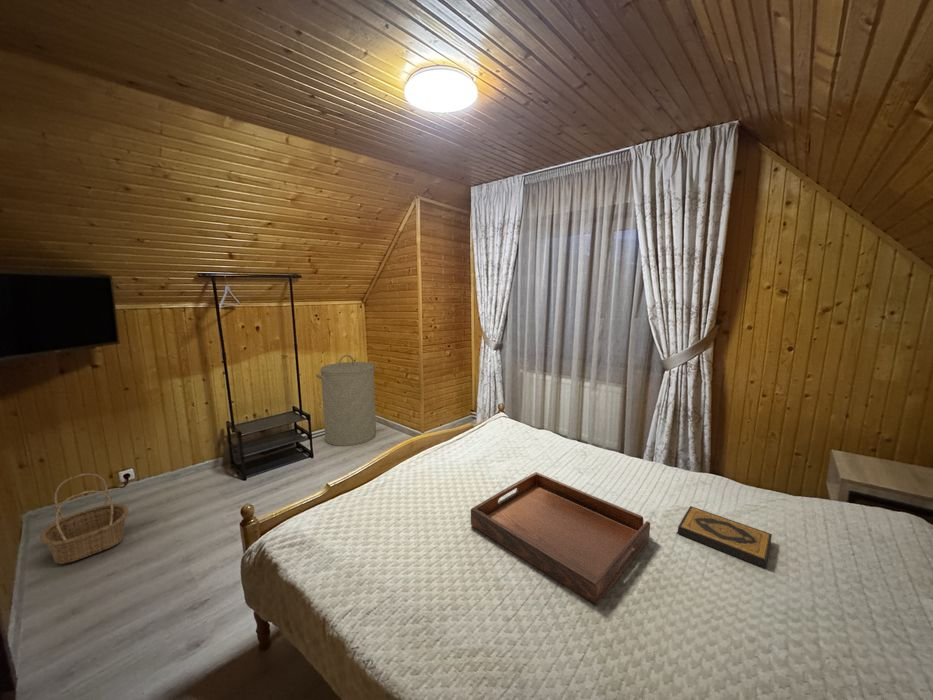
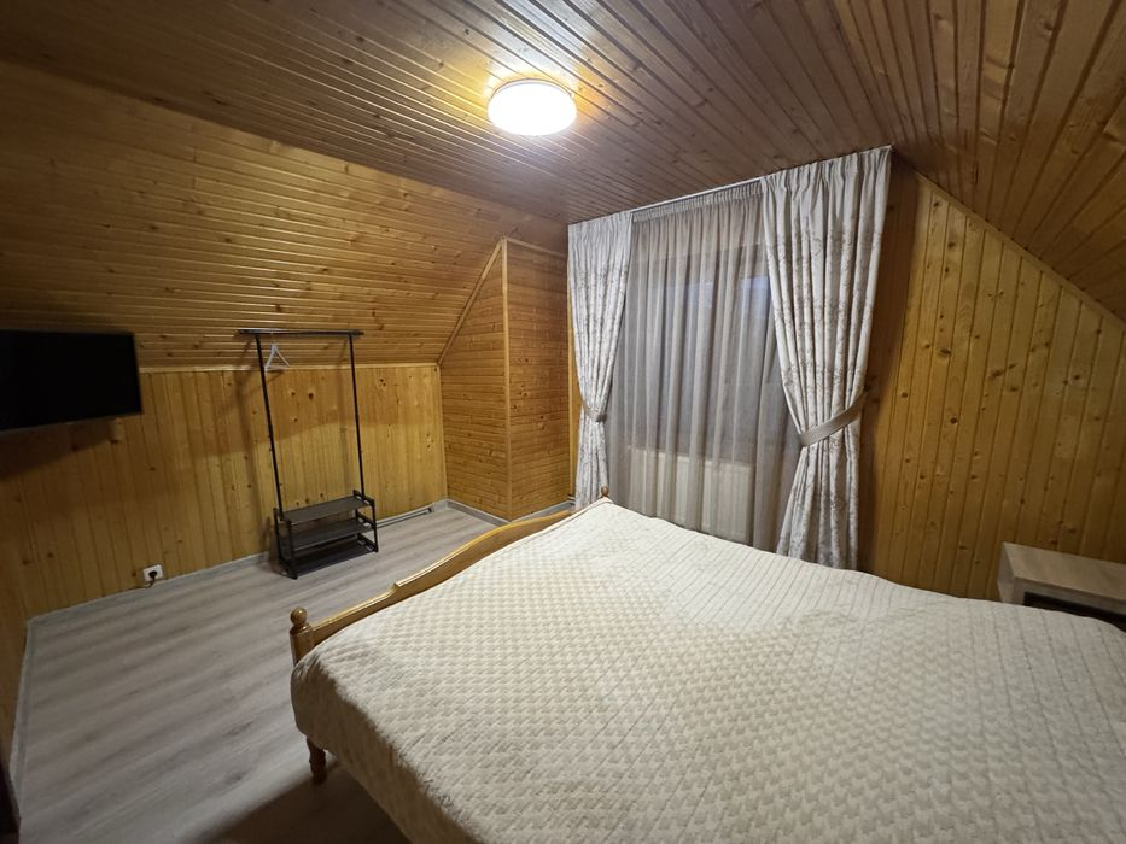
- laundry hamper (349, 396)
- serving tray (558, 522)
- hardback book (723, 534)
- basket (85, 514)
